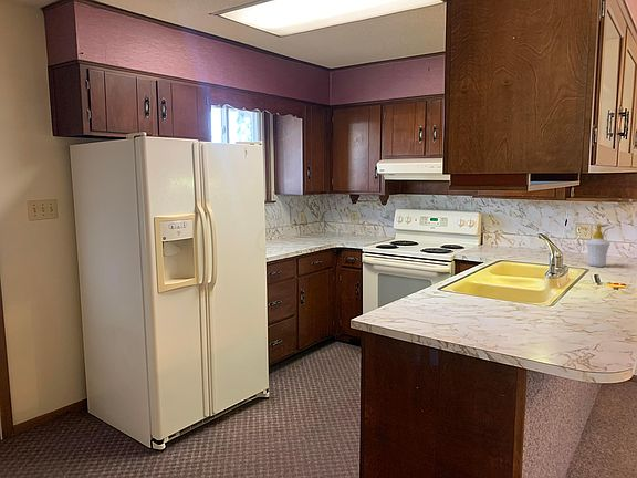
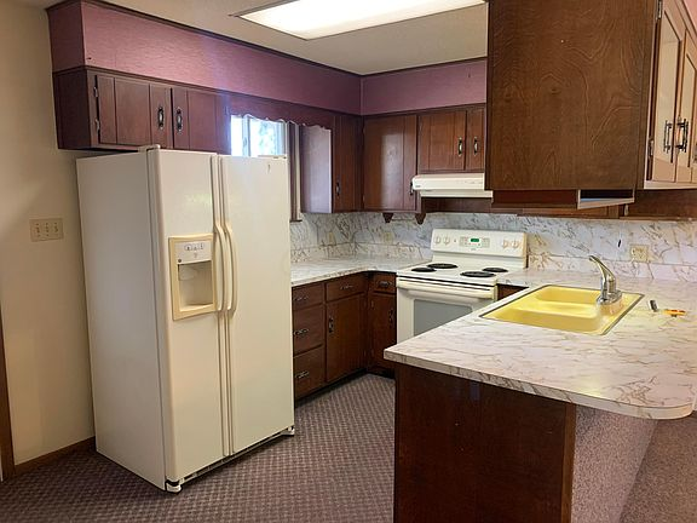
- soap bottle (597, 245)
